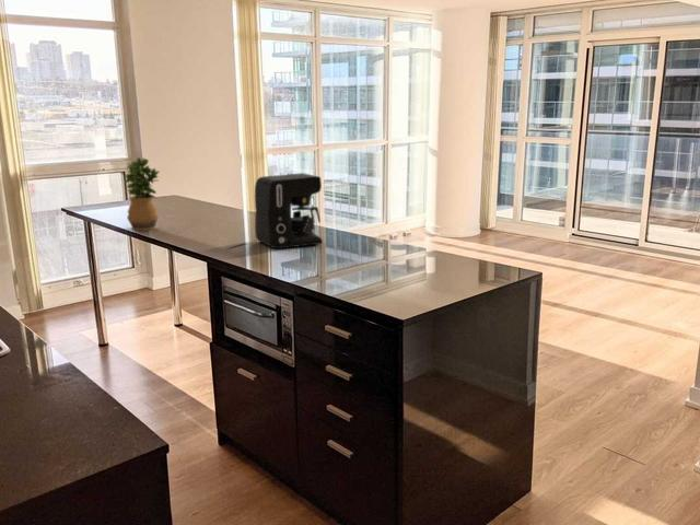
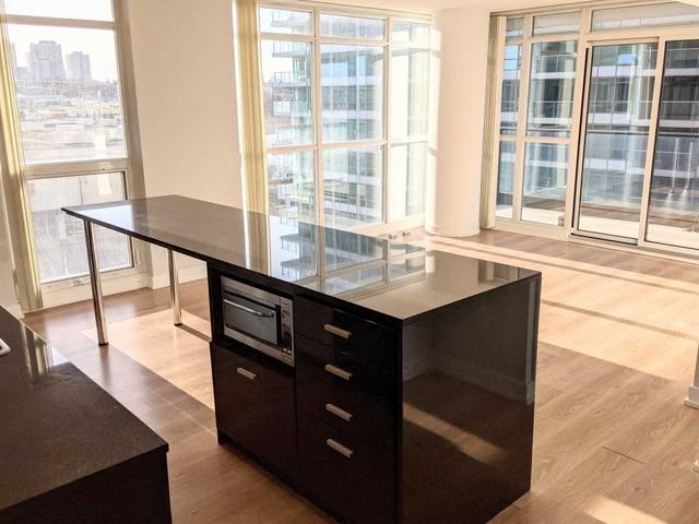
- coffee maker (292, 209)
- potted plant (142, 192)
